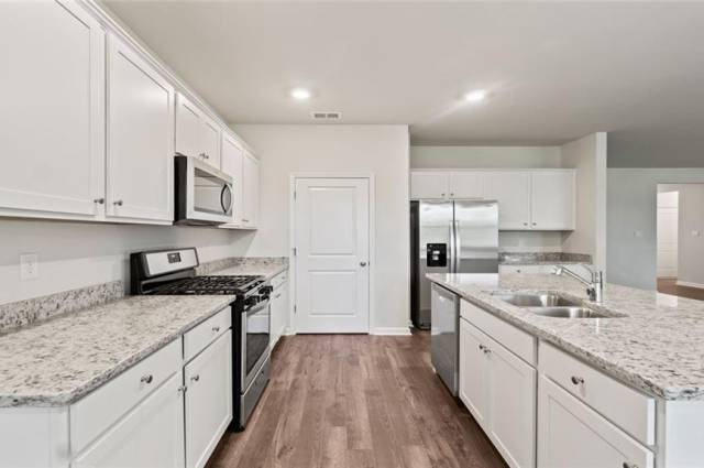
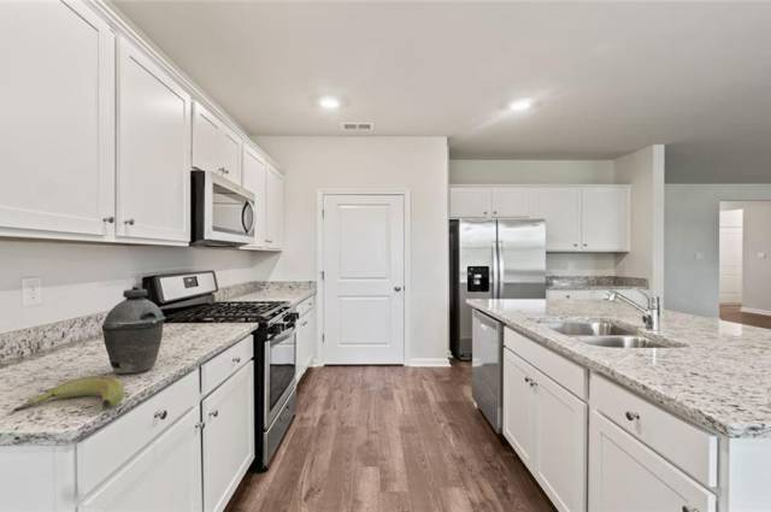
+ kettle (134, 328)
+ banana (72, 394)
